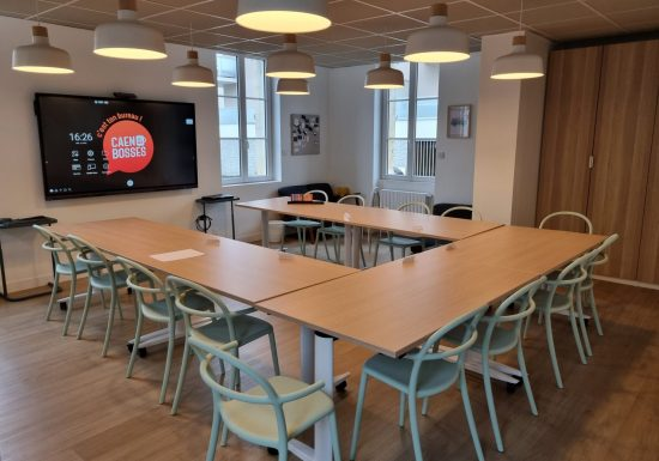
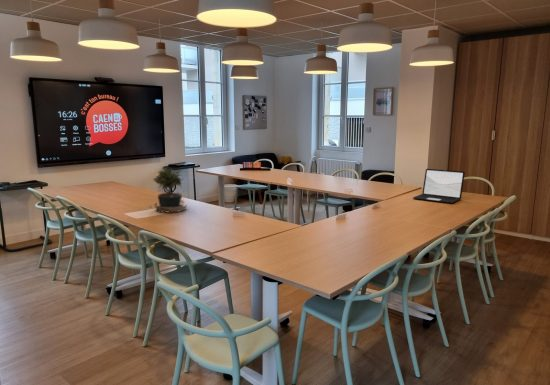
+ potted plant (166, 187)
+ laptop (438, 185)
